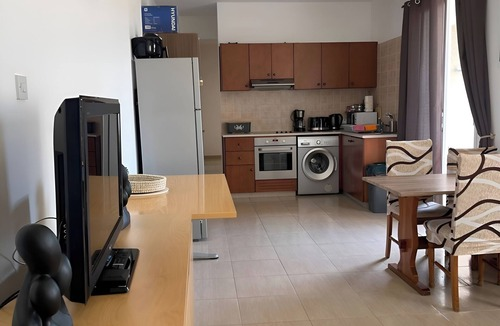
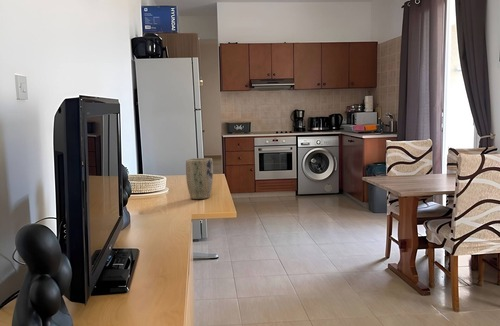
+ plant pot (199, 178)
